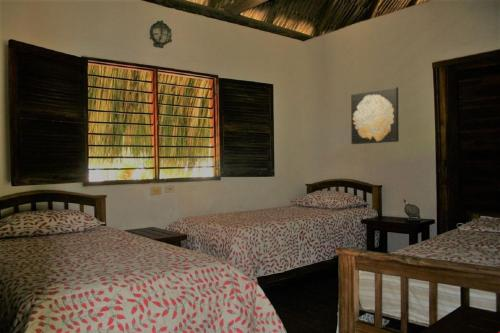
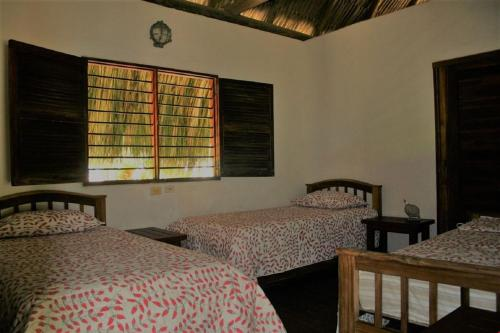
- wall art (373, 117)
